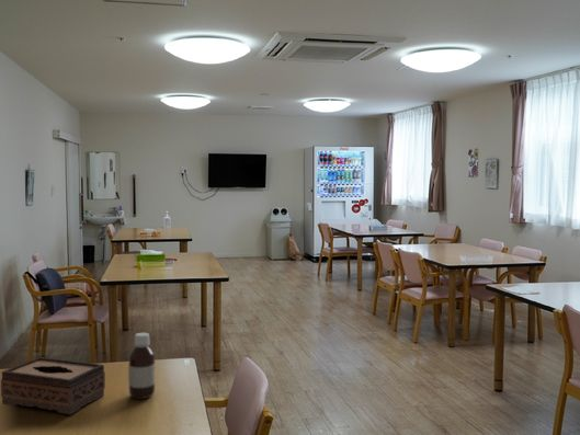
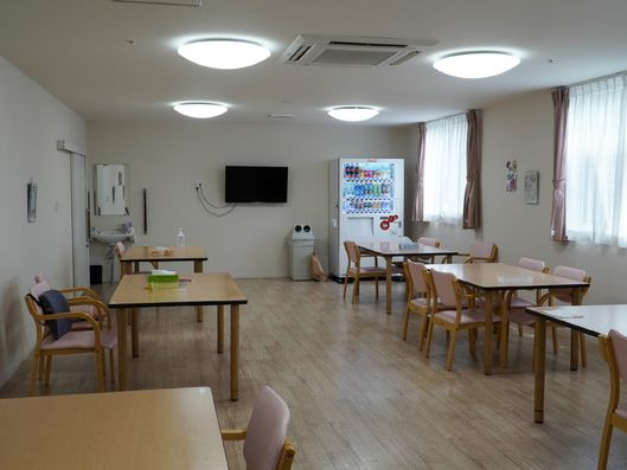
- tissue box (54, 384)
- bottle (141, 365)
